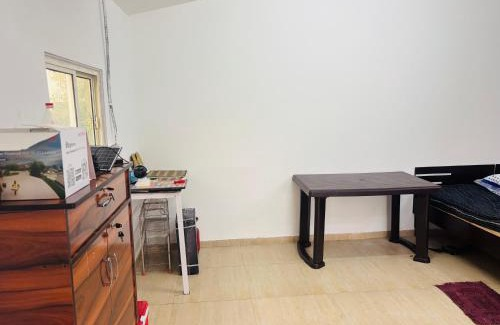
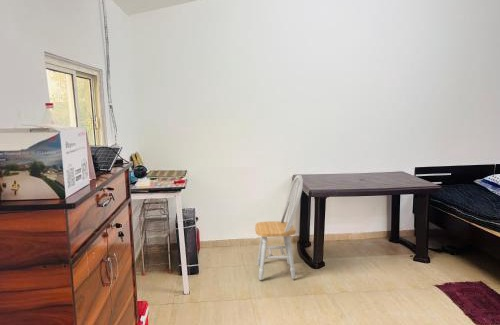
+ chair (278, 224)
